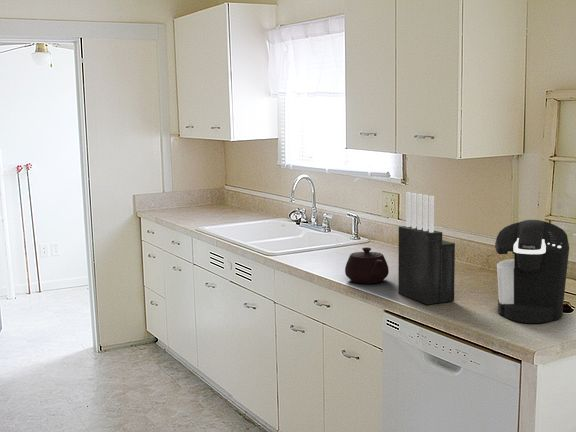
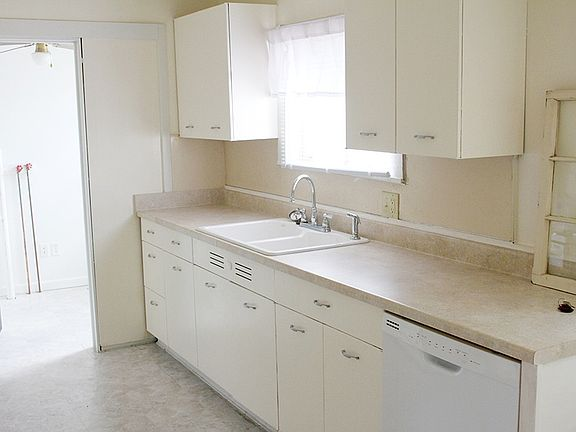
- knife block (428, 245)
- teapot (367, 264)
- coffee maker (530, 269)
